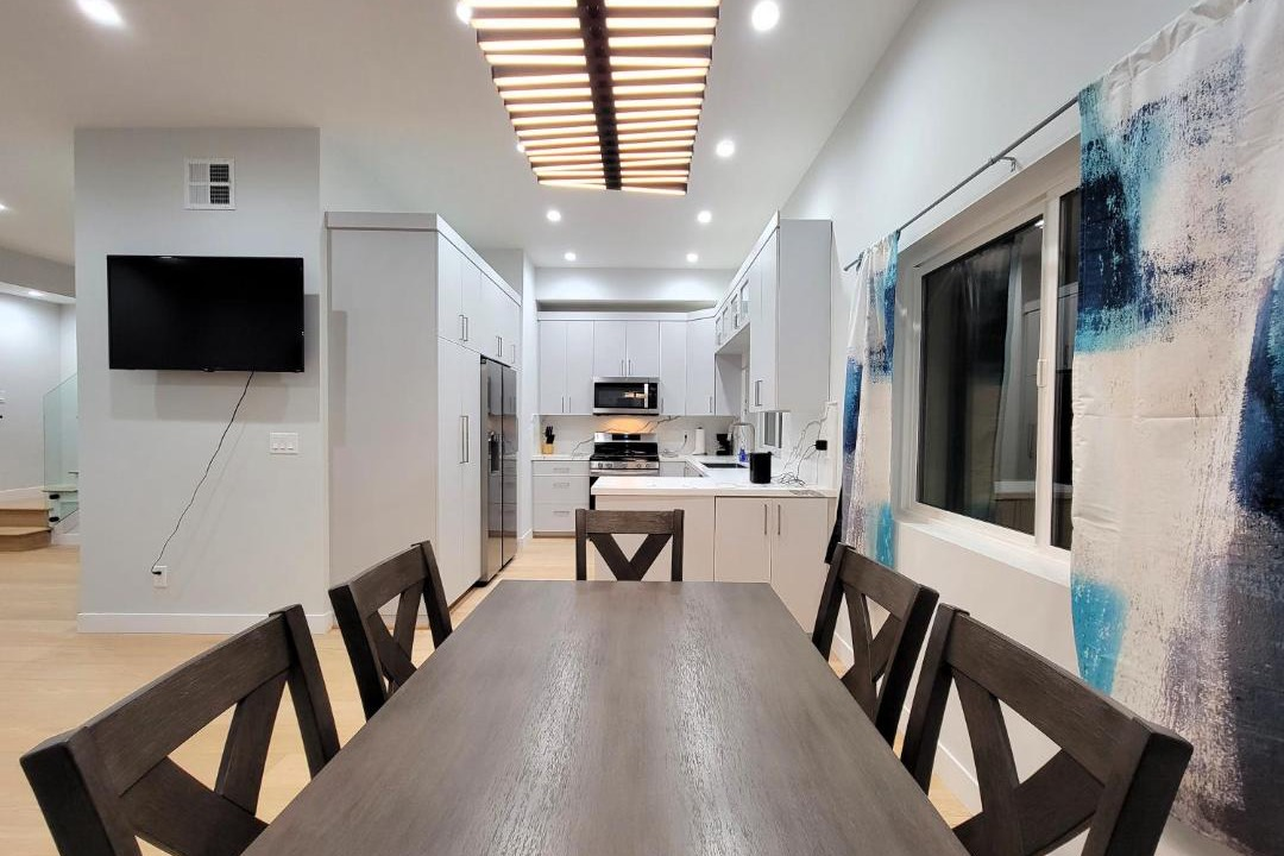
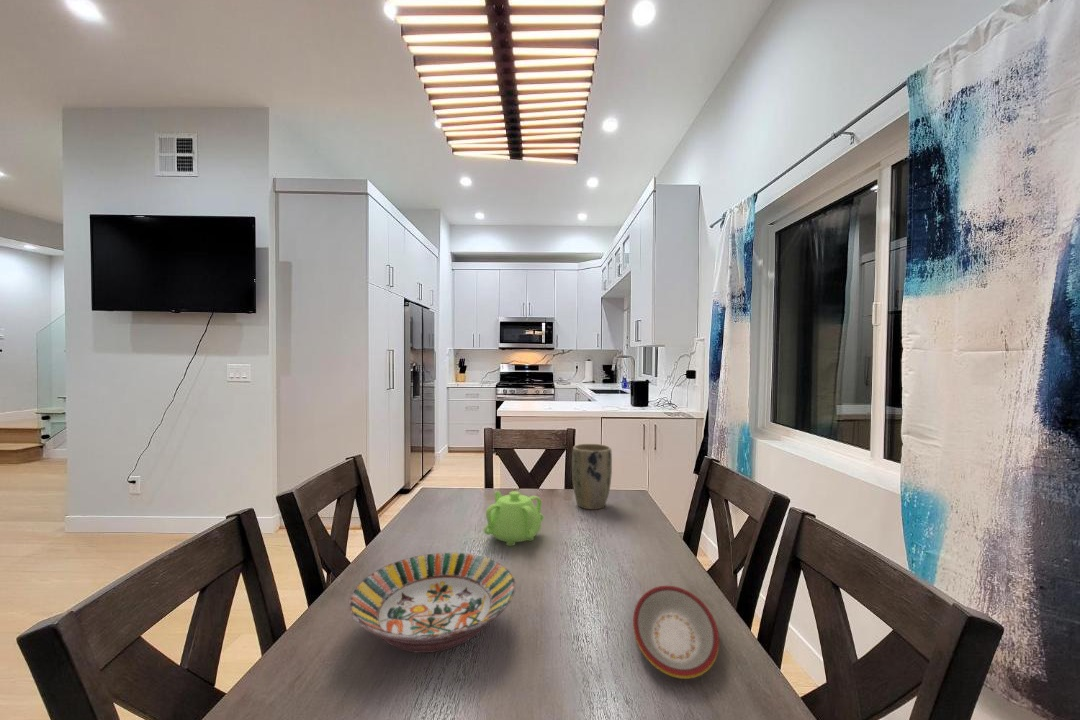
+ teapot (513, 514)
+ plate (674, 630)
+ plant pot (591, 476)
+ serving bowl (435, 607)
